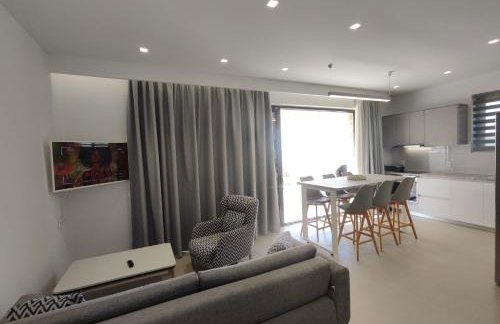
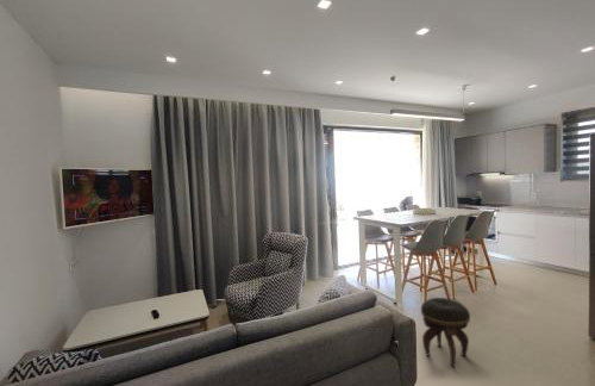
+ footstool (445, 329)
